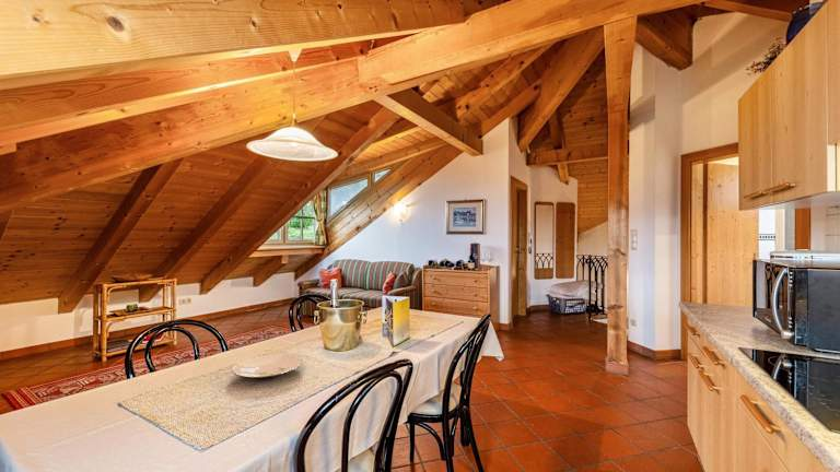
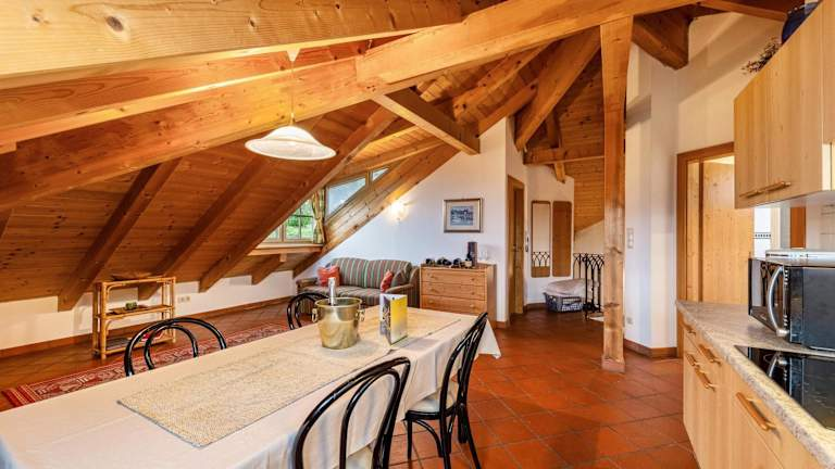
- plate (268, 368)
